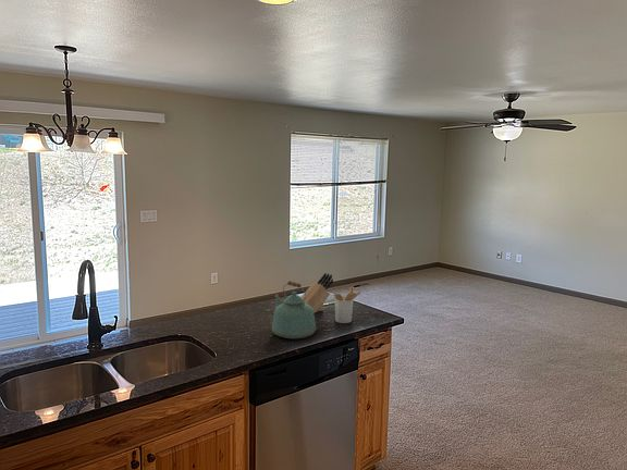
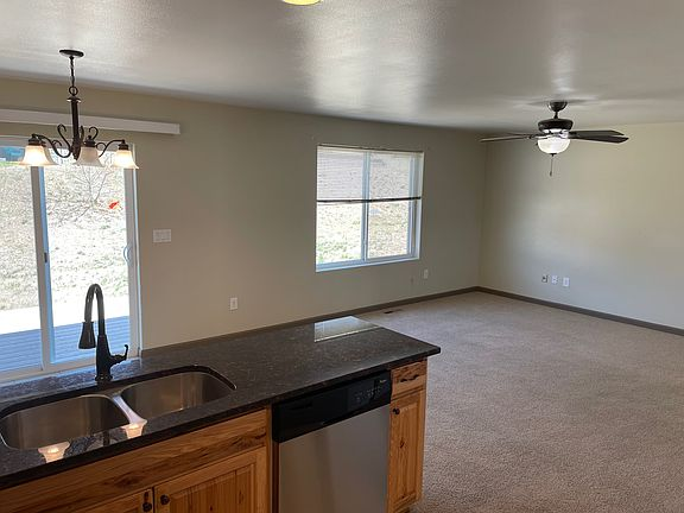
- utensil holder (346, 305)
- kettle (291, 307)
- knife block (312, 293)
